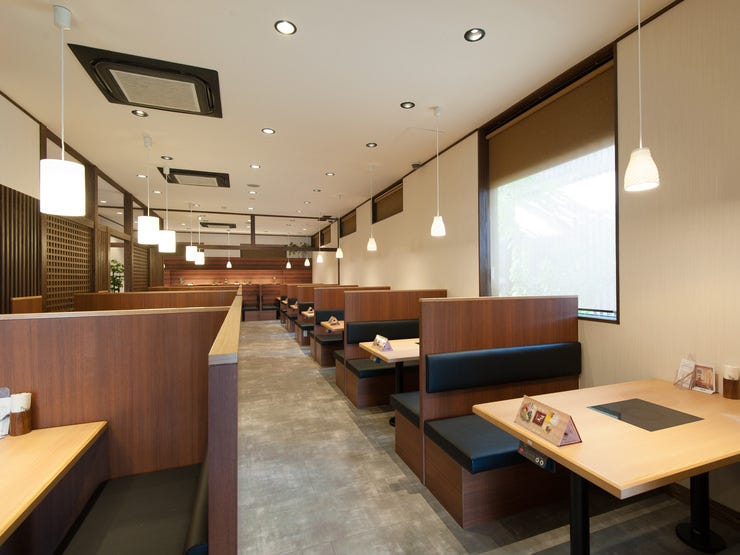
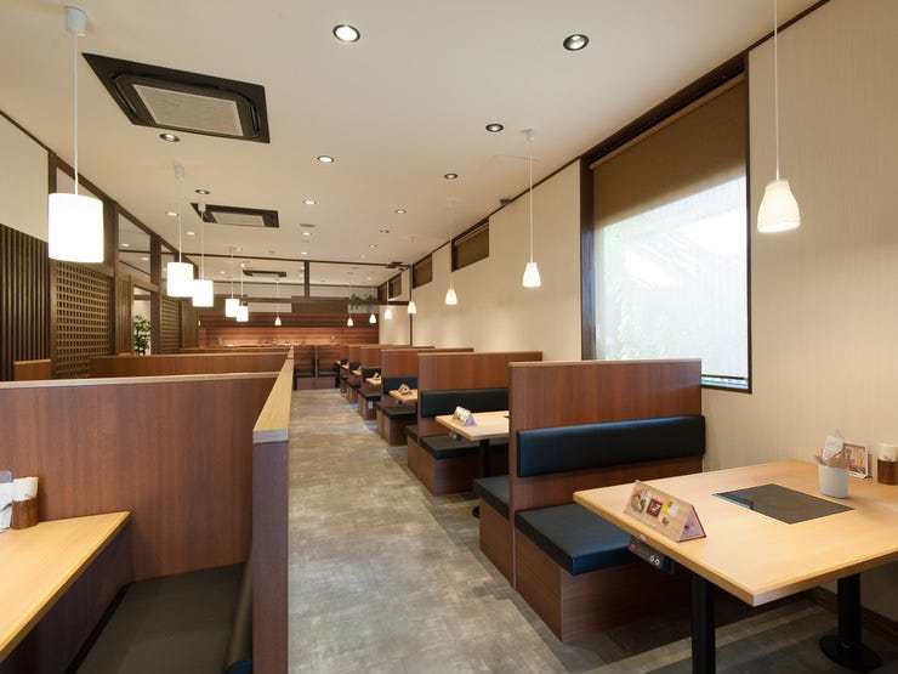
+ utensil holder (836, 474)
